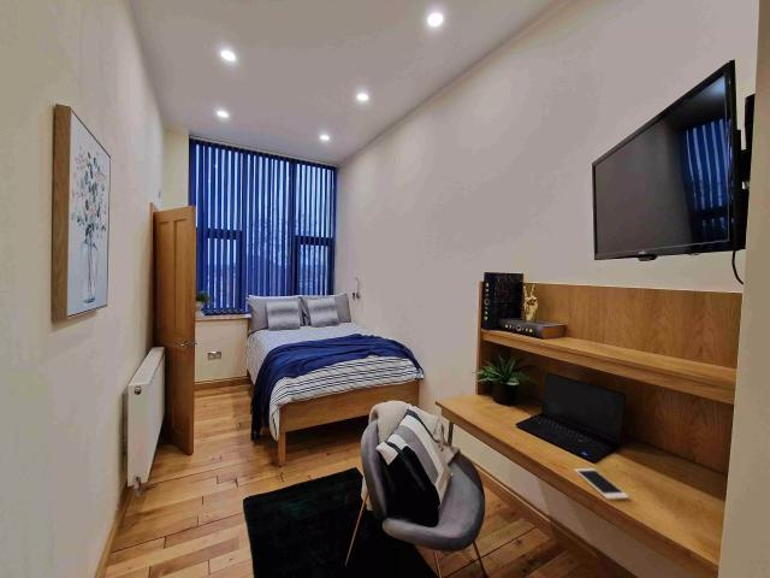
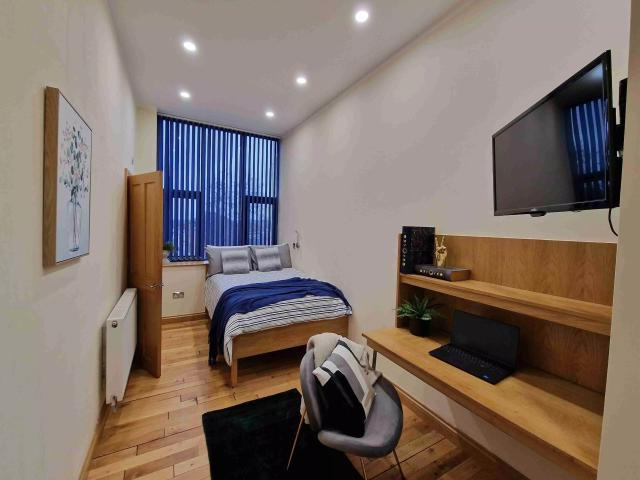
- cell phone (599, 482)
